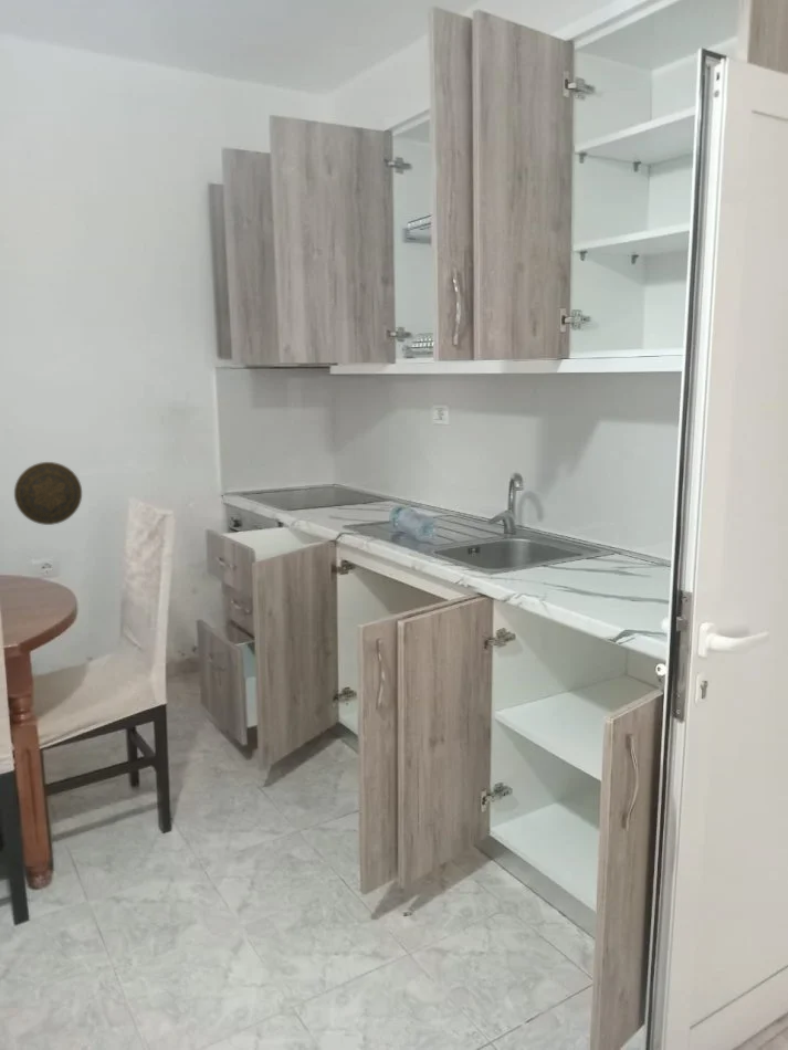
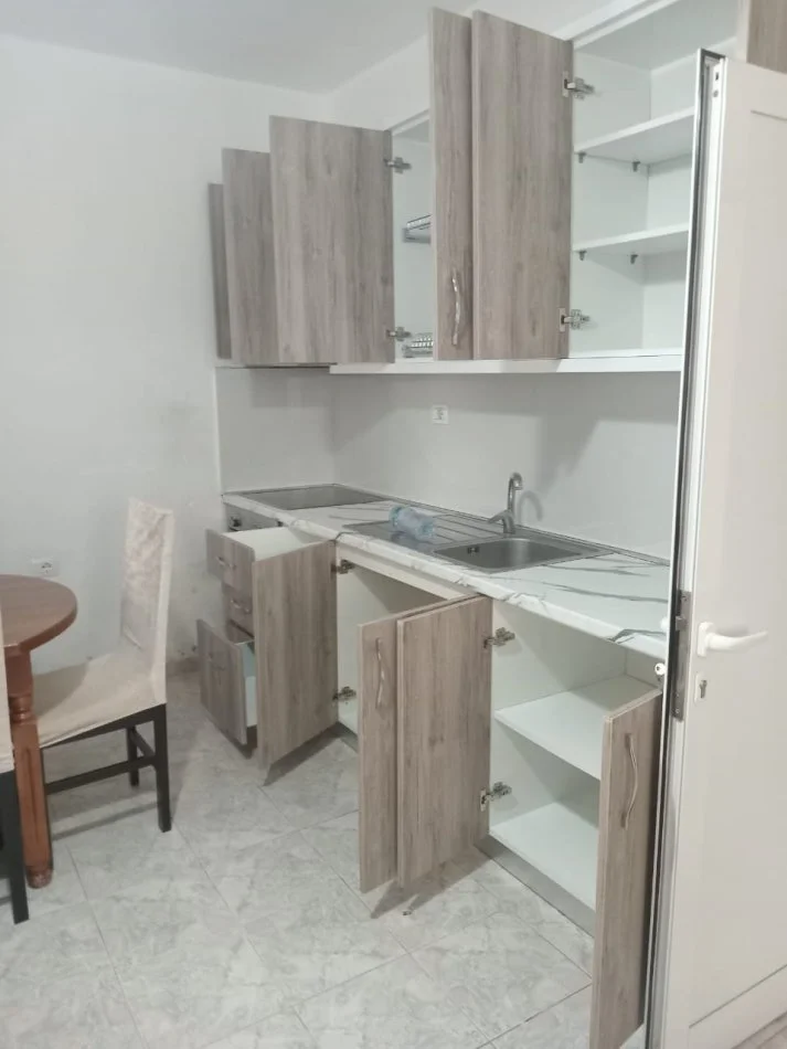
- decorative plate (49, 493)
